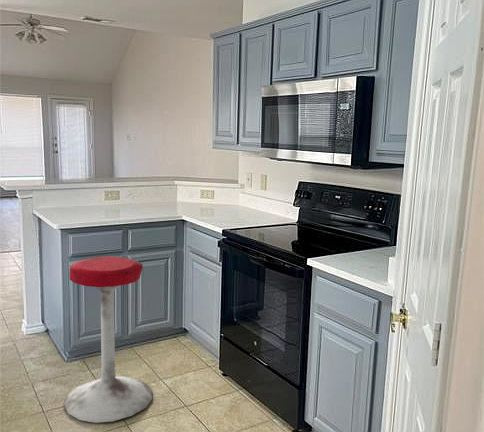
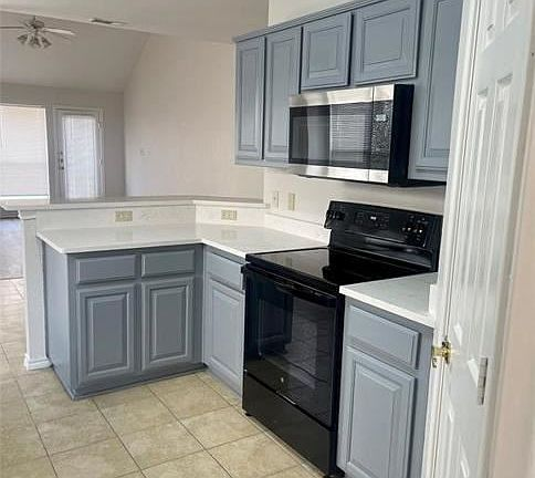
- stool (108, 332)
